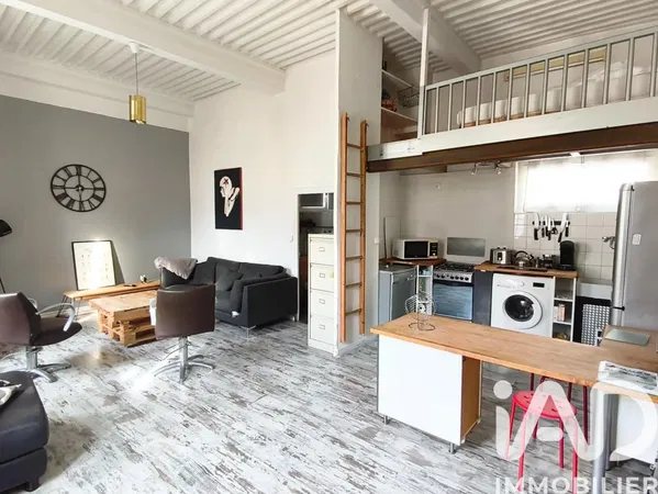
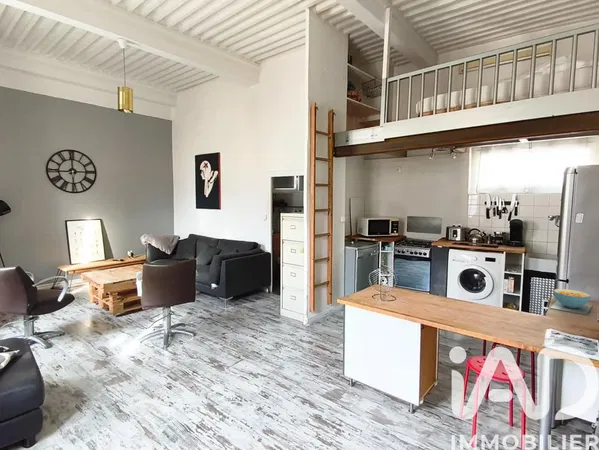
+ cereal bowl (570, 299)
